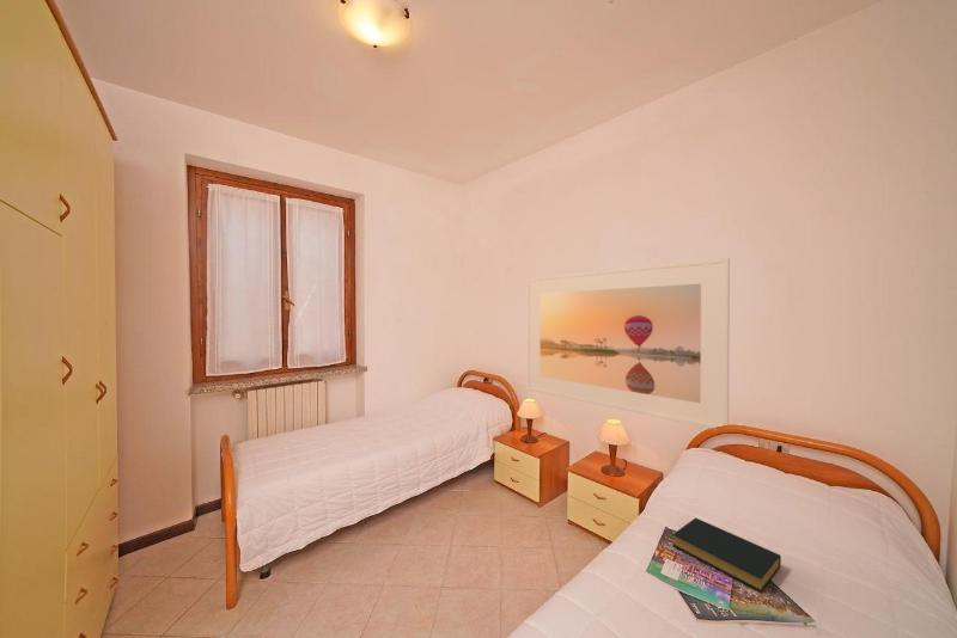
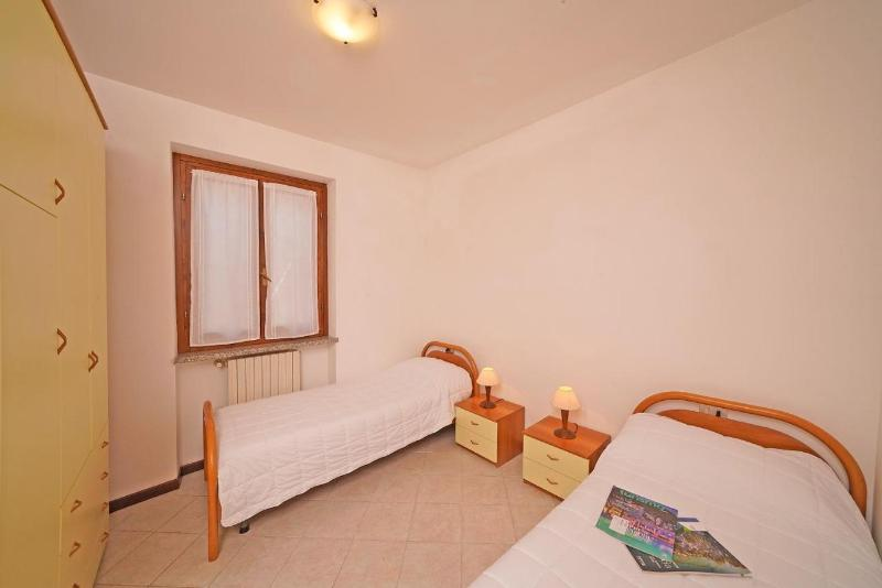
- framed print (605, 338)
- hardback book (724, 550)
